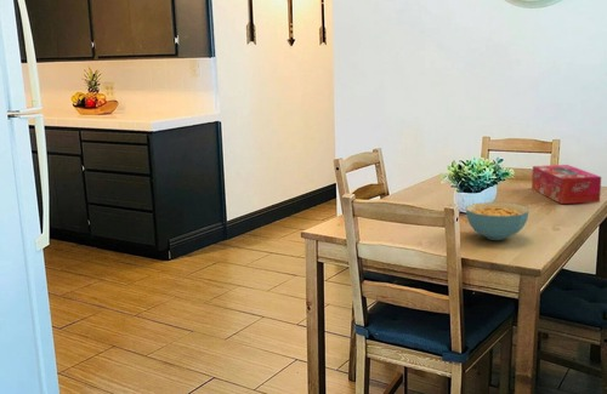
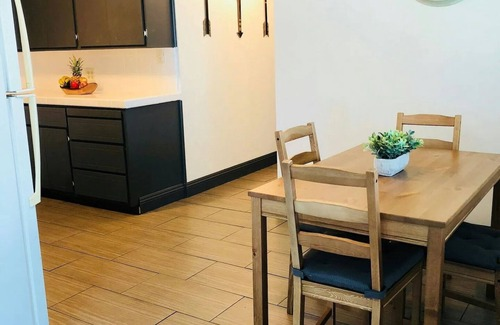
- cereal bowl (495, 223)
- tissue box (565, 183)
